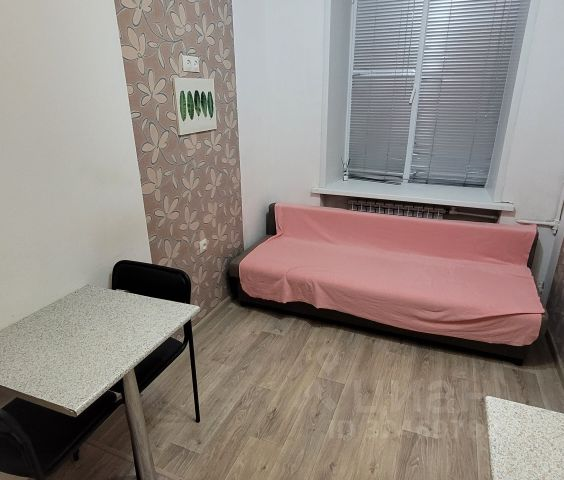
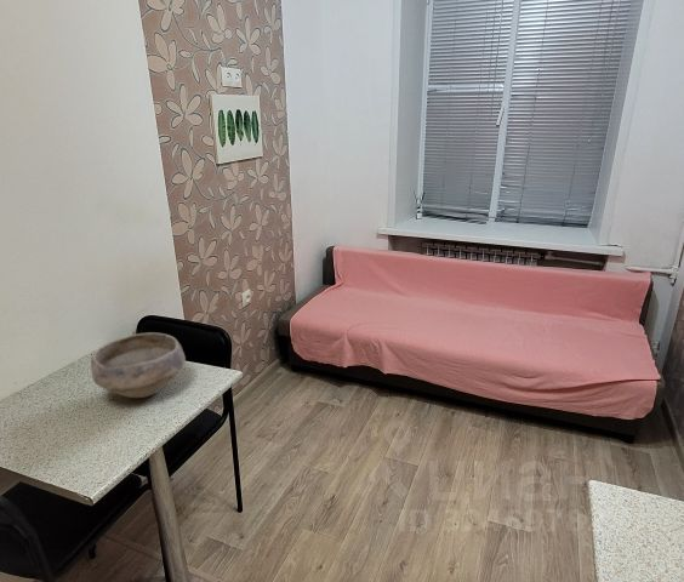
+ bowl (141, 369)
